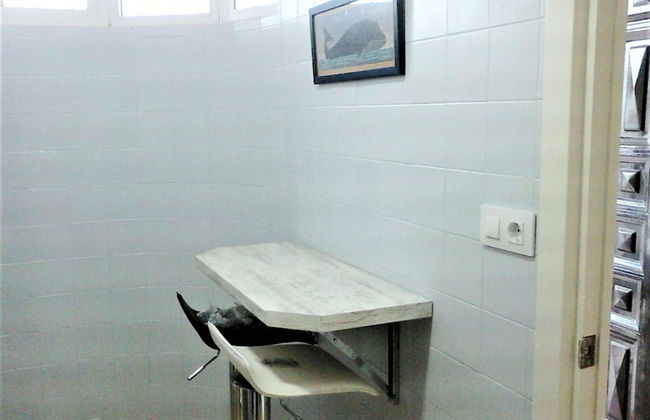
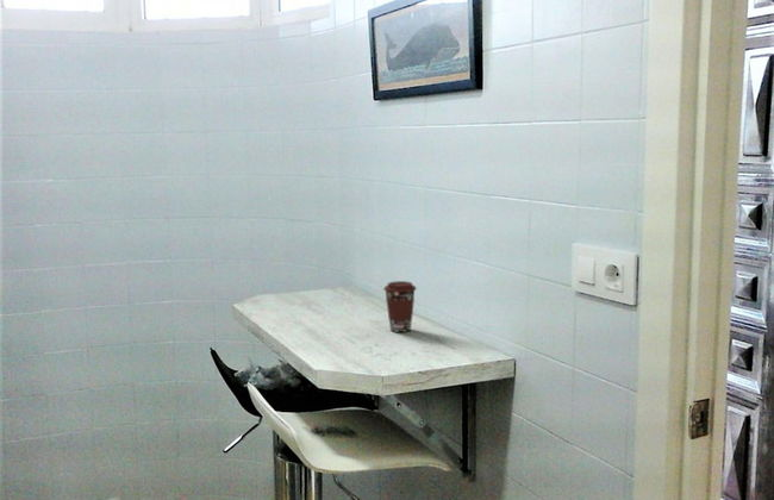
+ coffee cup (400, 306)
